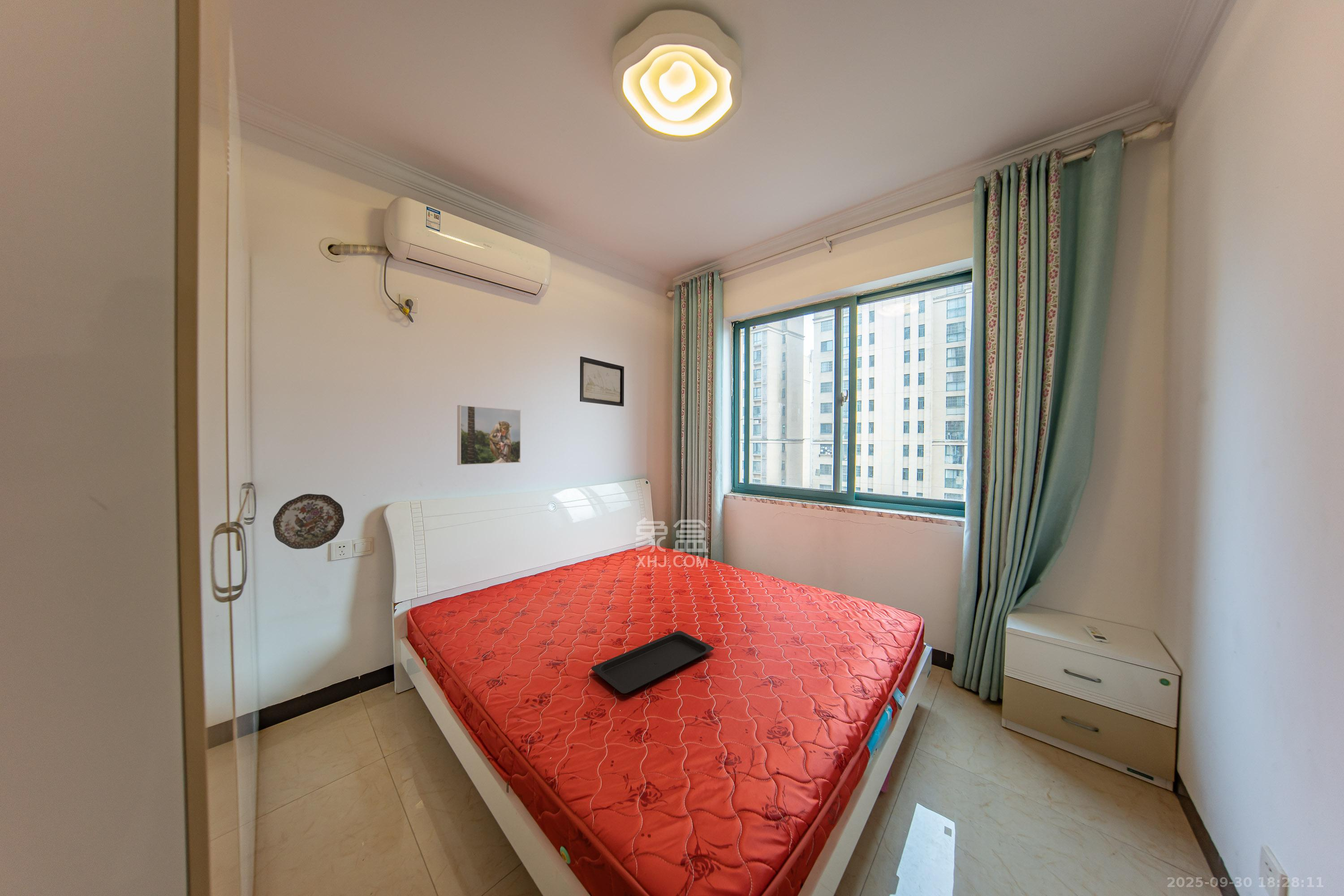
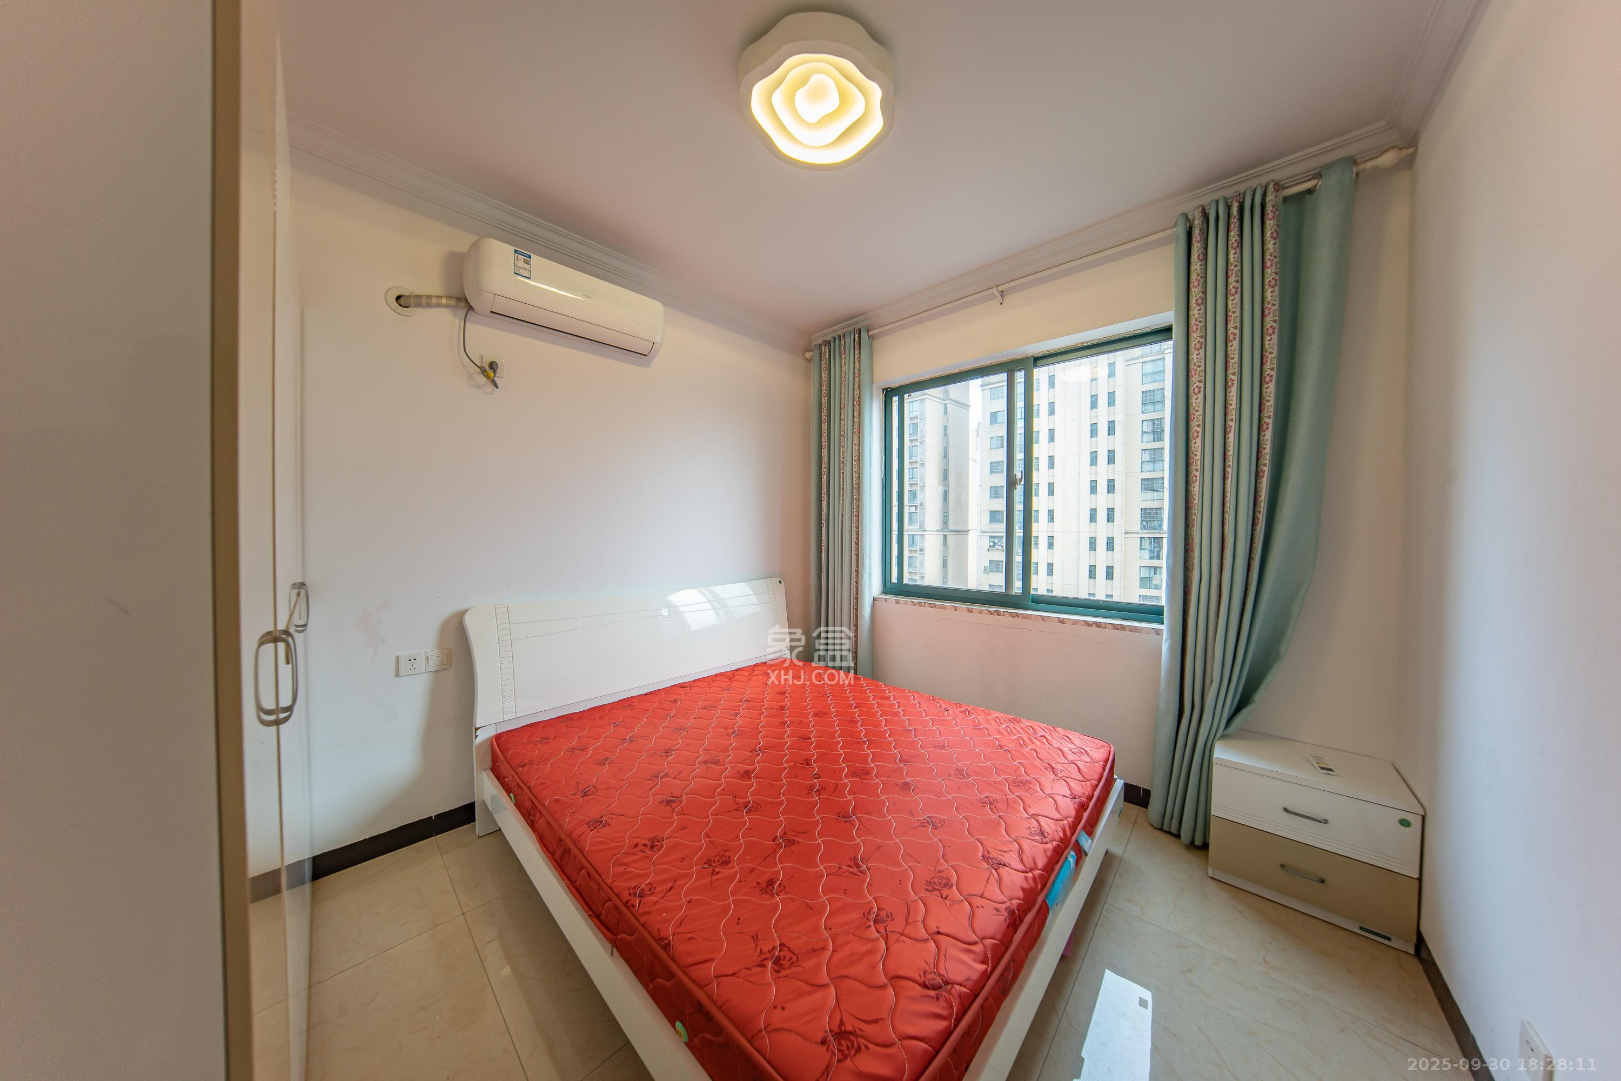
- decorative plate (310, 521)
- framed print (491, 435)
- wall art (603, 383)
- serving tray (655, 660)
